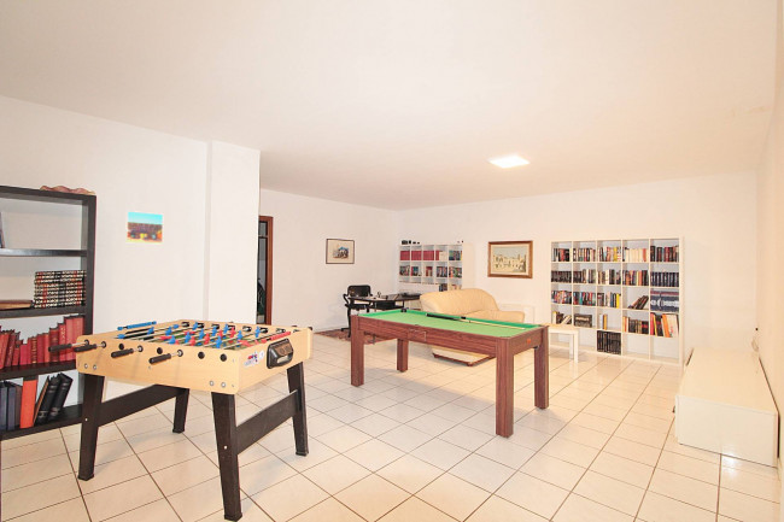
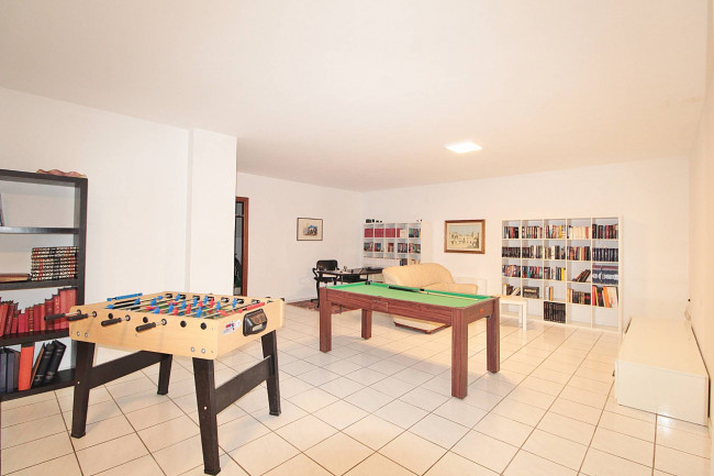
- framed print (145, 228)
